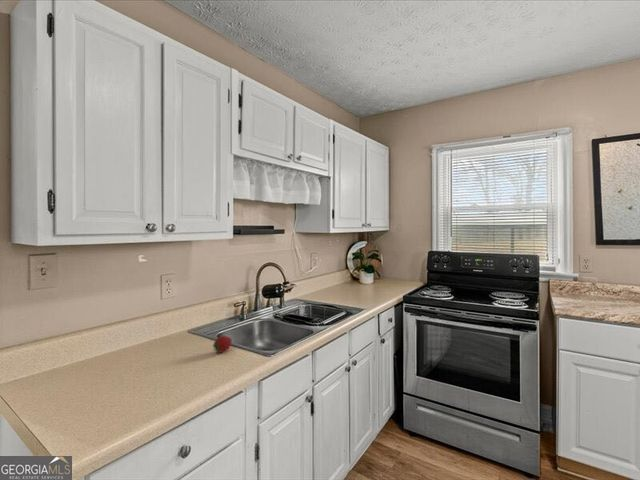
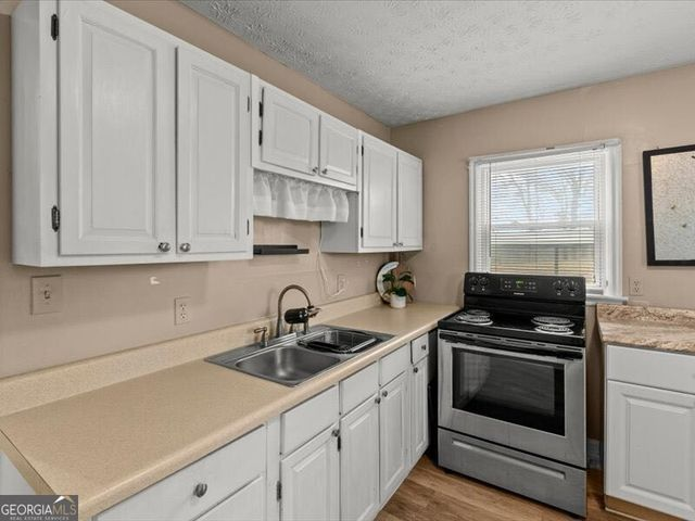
- fruit (223, 343)
